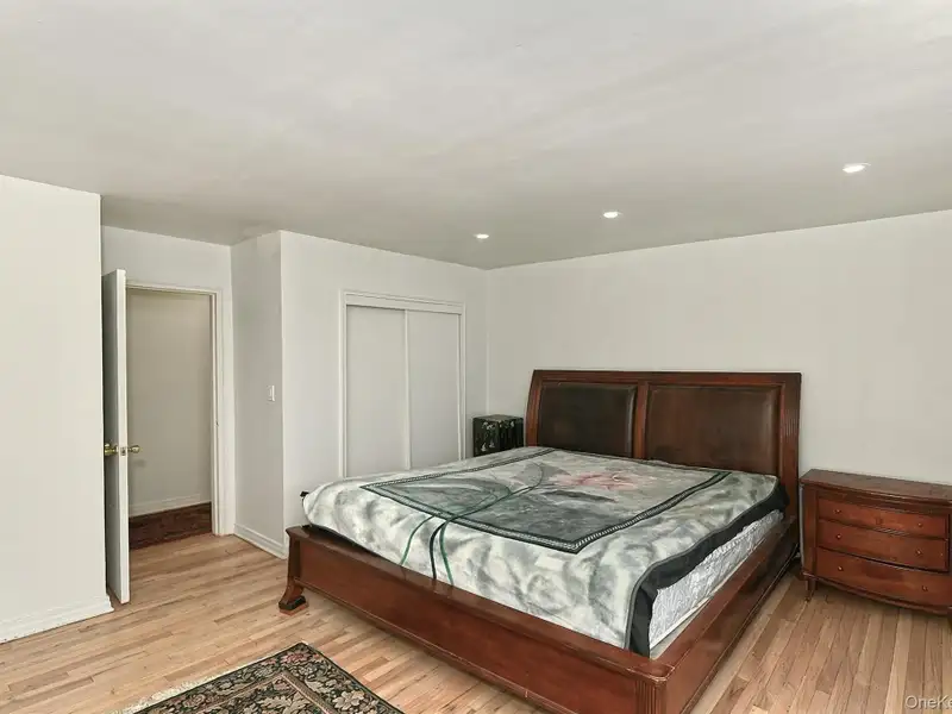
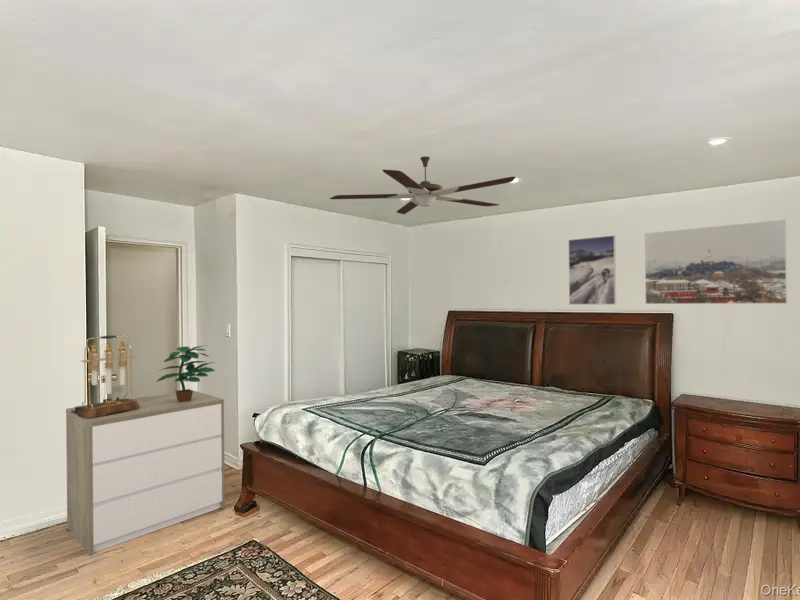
+ ceiling fan (417, 183)
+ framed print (591, 271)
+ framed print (709, 265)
+ dresser (148, 460)
+ potted plant (188, 373)
+ table lamp (104, 373)
